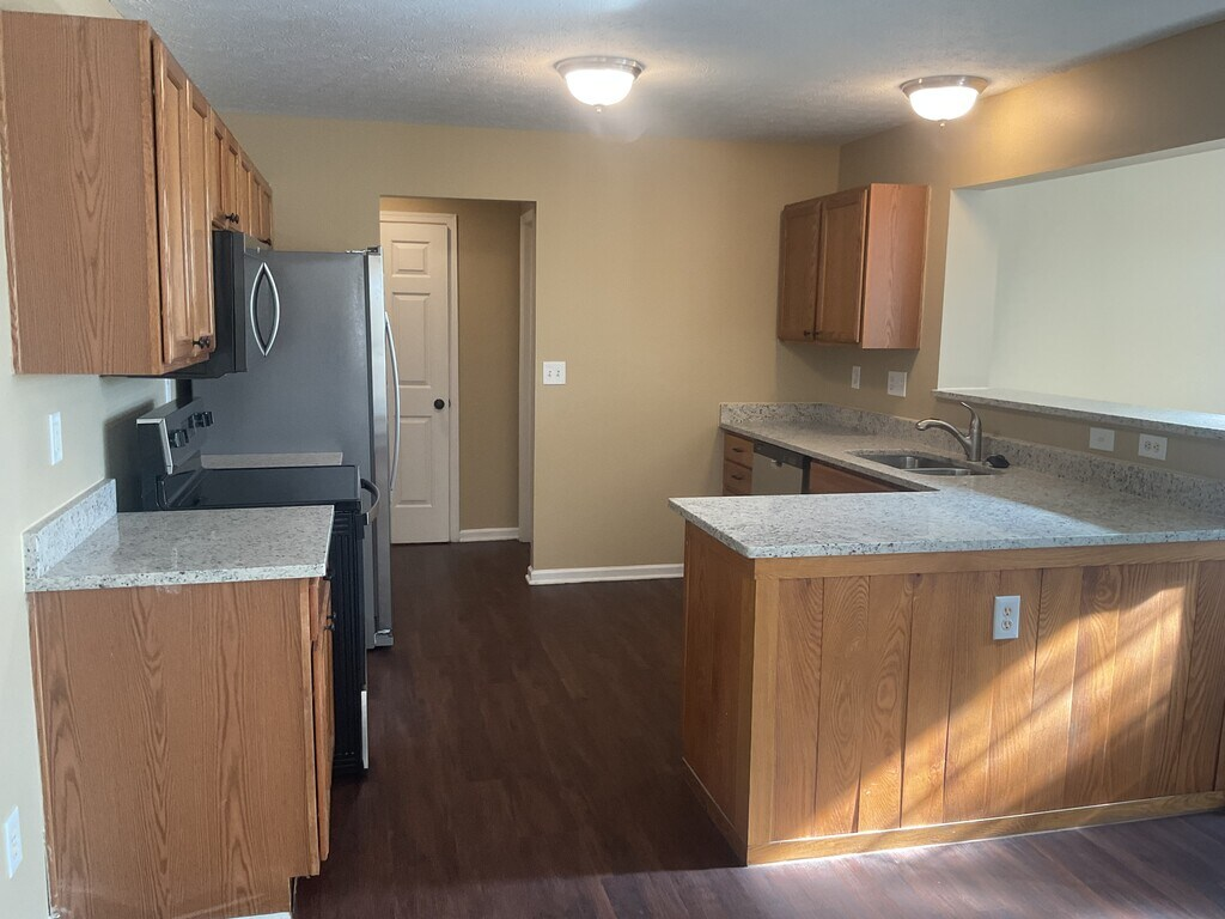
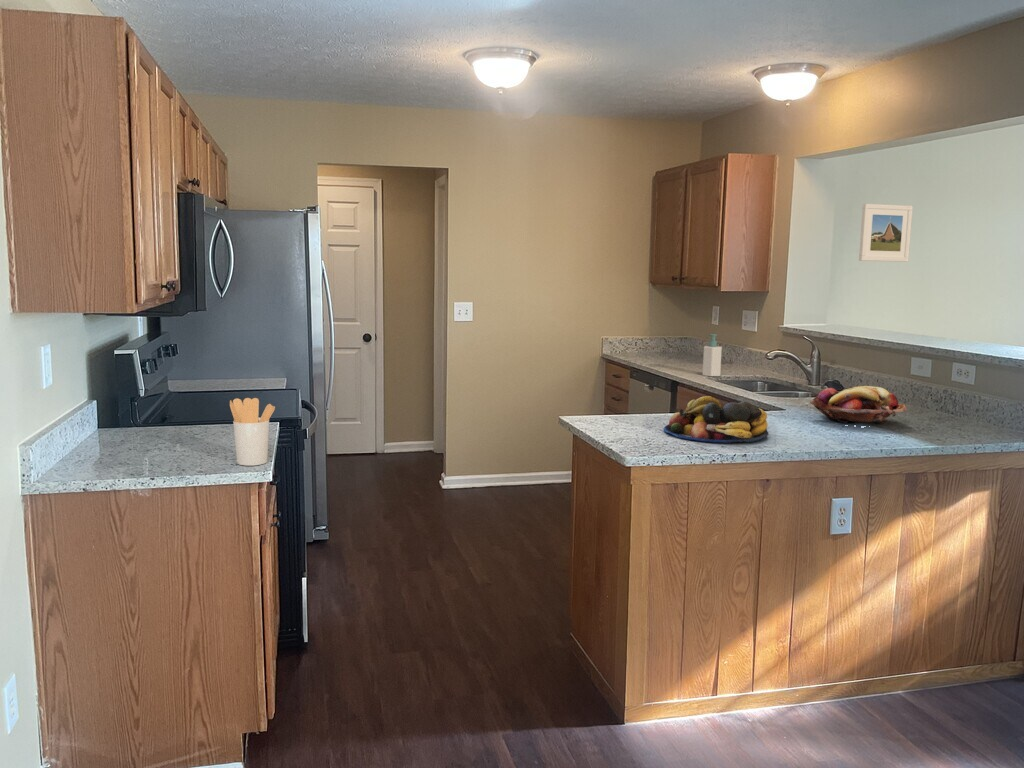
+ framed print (885, 233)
+ fruit bowl (715, 414)
+ utensil holder (249, 429)
+ fruit basket (858, 403)
+ soap bottle (712, 354)
